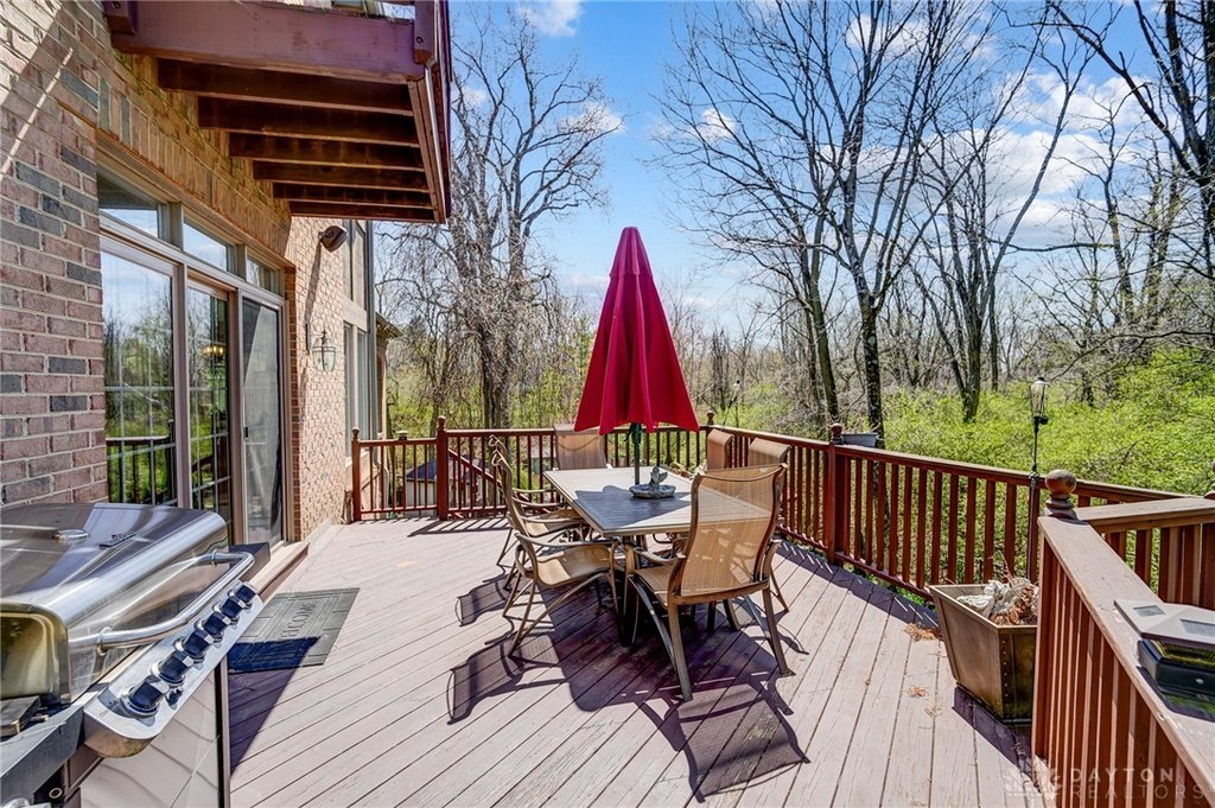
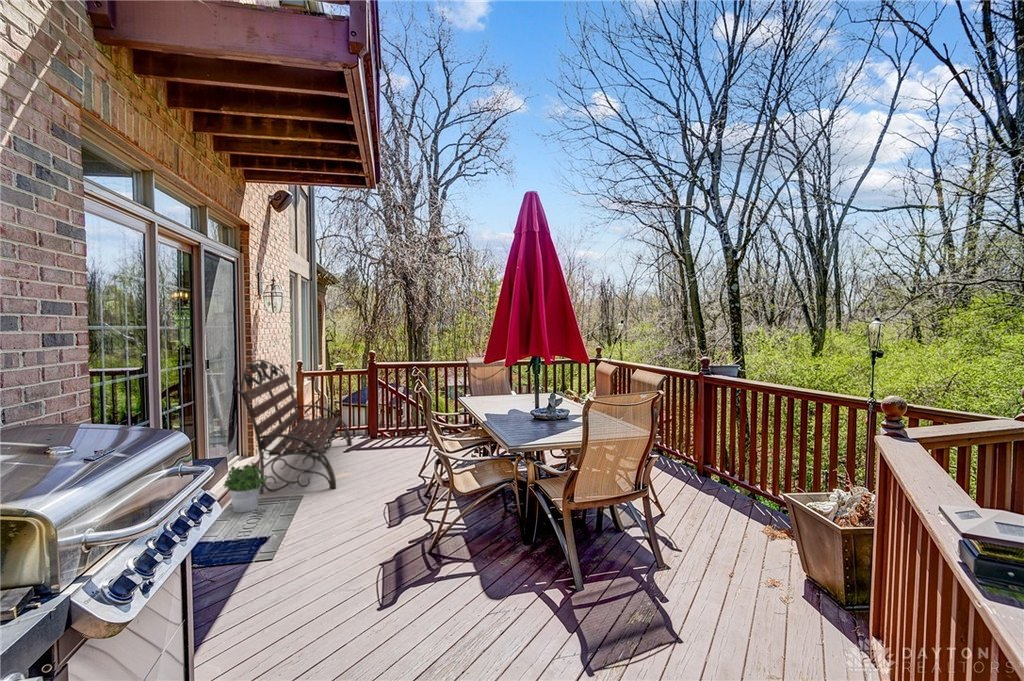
+ potted plant (245, 486)
+ garden bench (299, 412)
